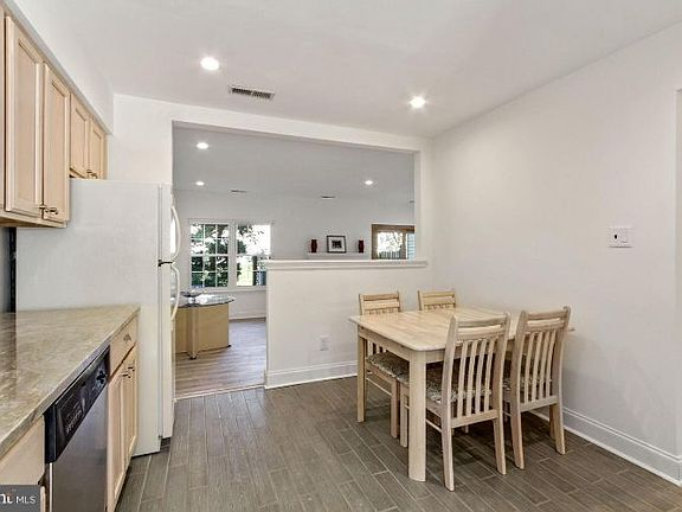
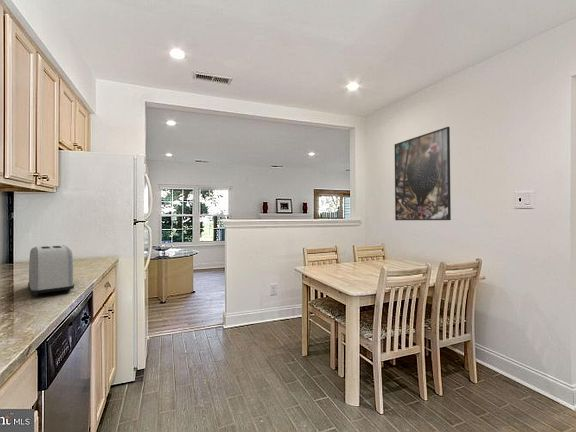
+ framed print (419, 178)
+ toaster (50, 267)
